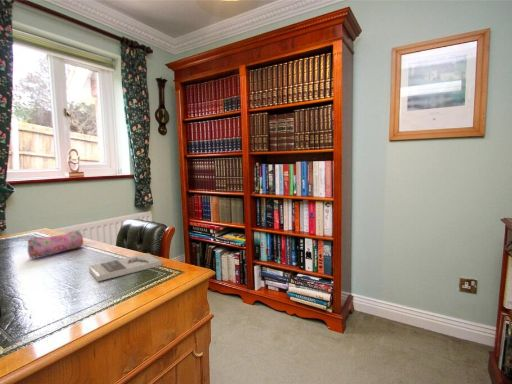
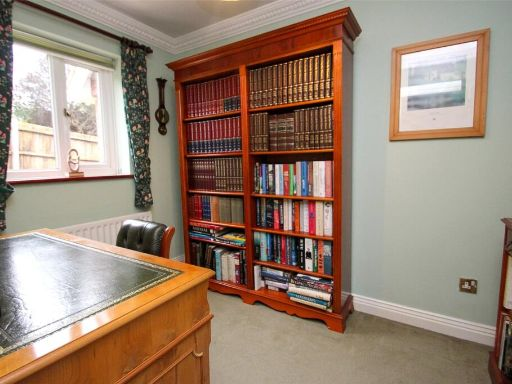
- book (126, 265)
- pencil case (55, 243)
